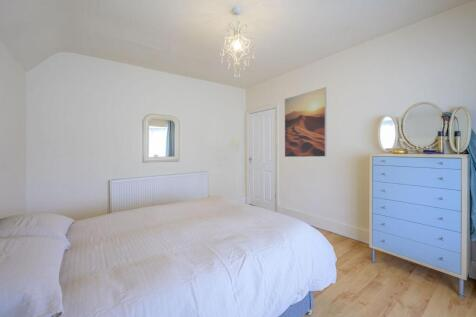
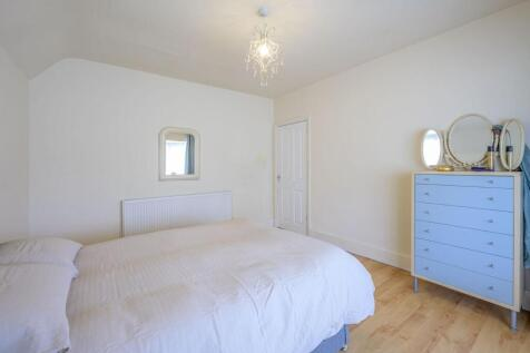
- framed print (303, 125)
